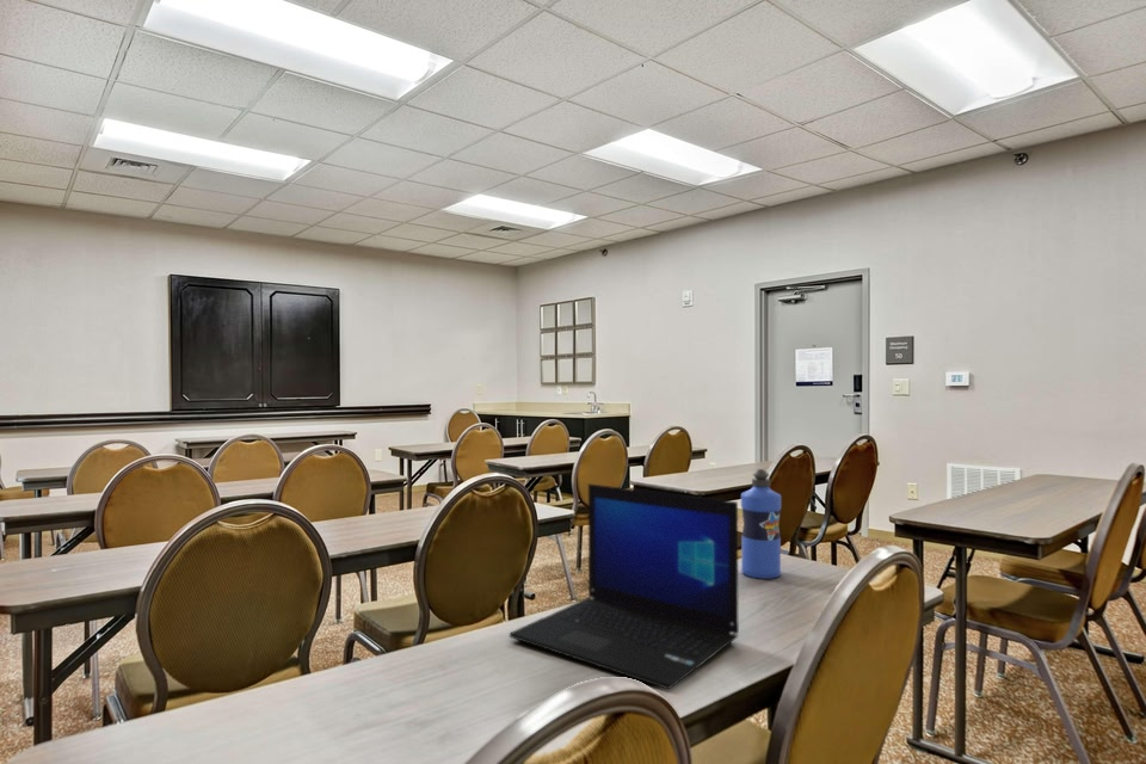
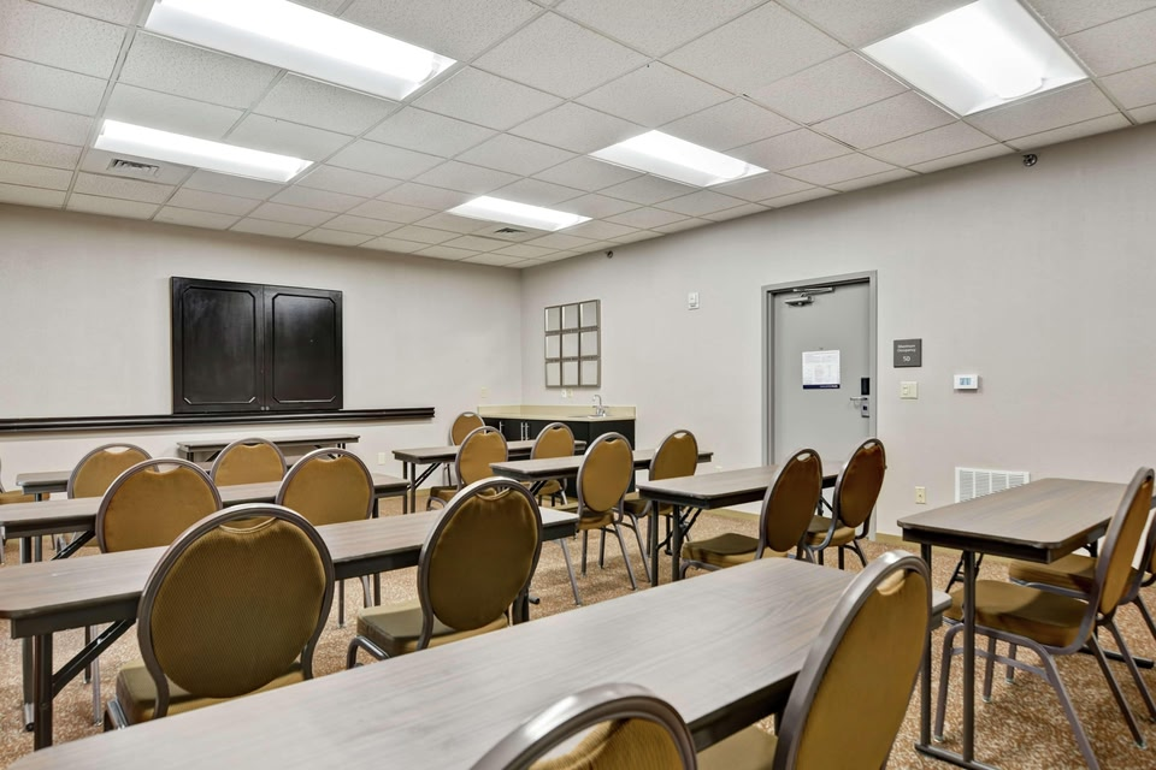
- water bottle (760, 520)
- laptop (623, 571)
